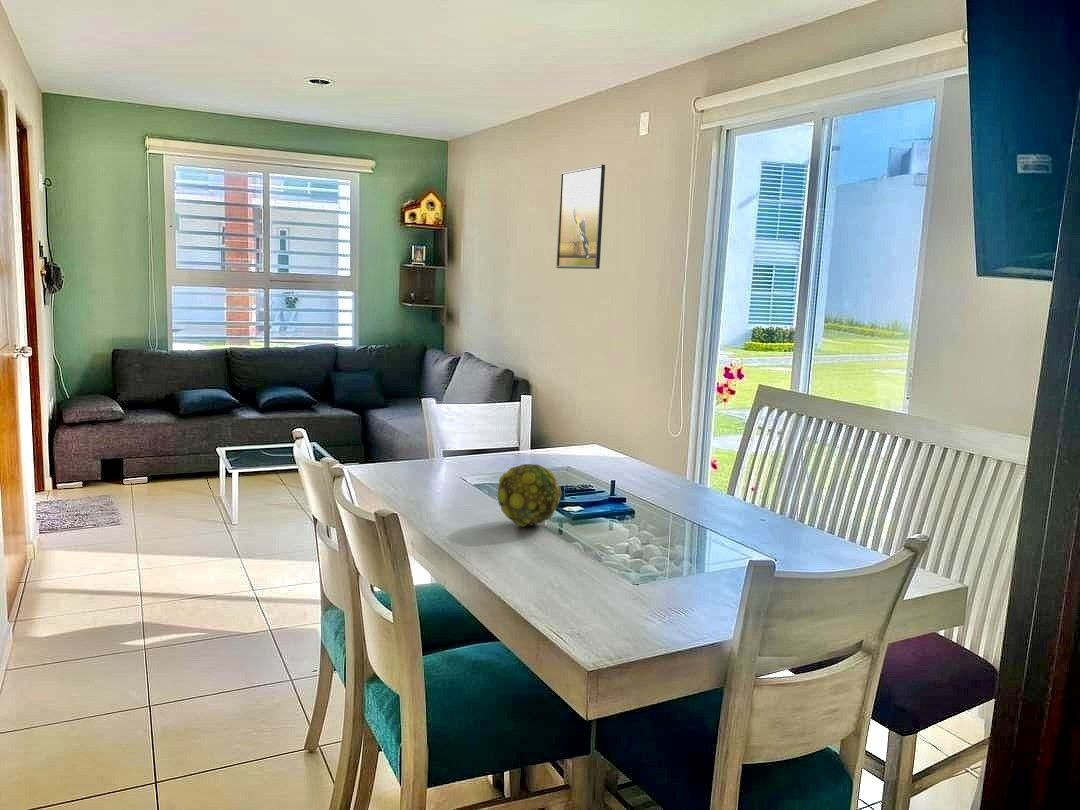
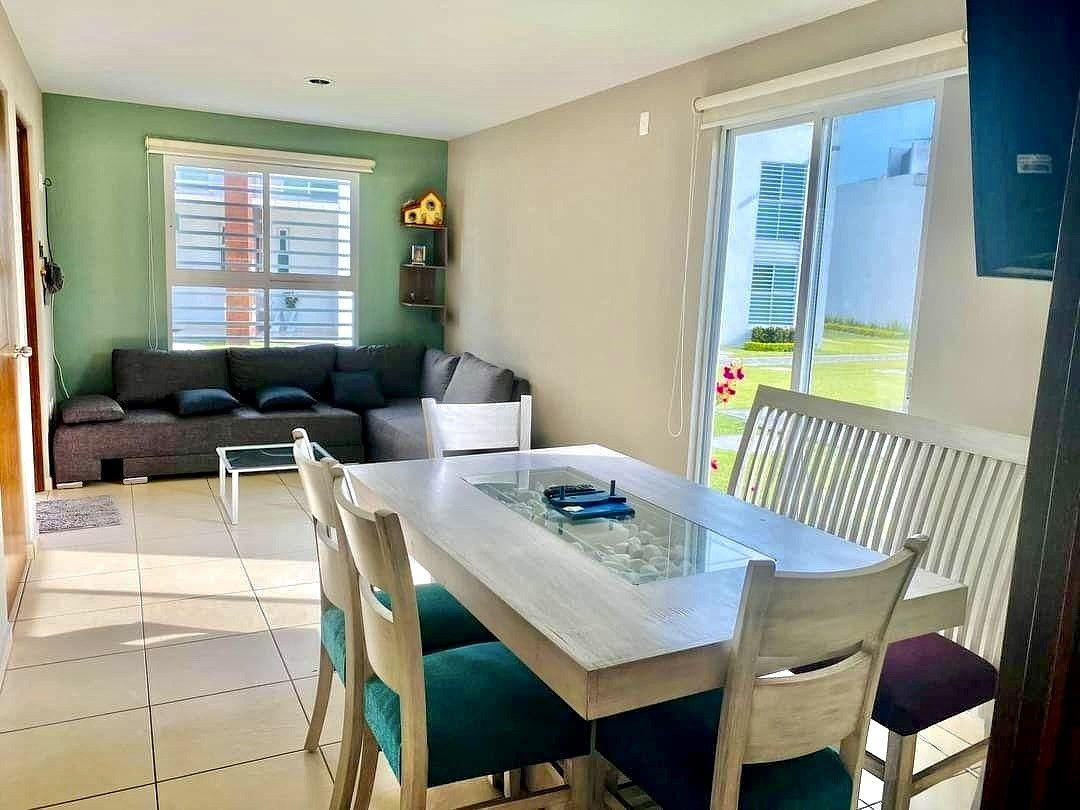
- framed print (579, 219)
- decorative ball (528, 494)
